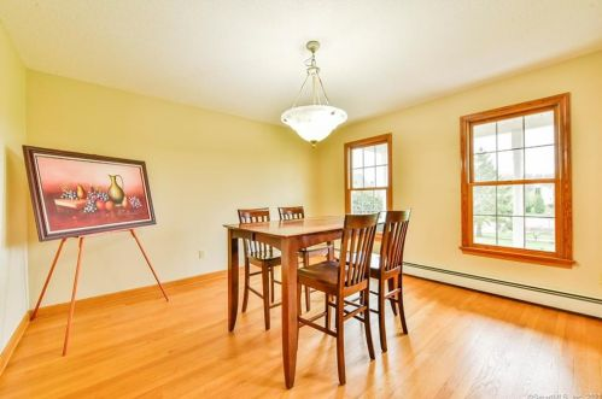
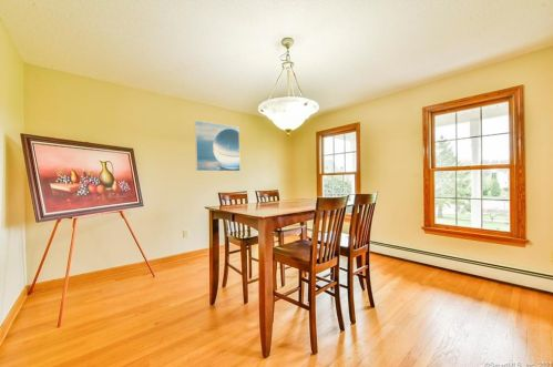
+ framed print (218, 147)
